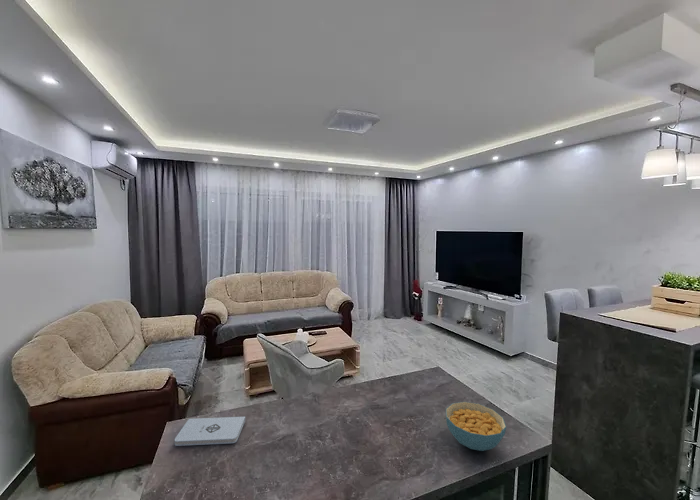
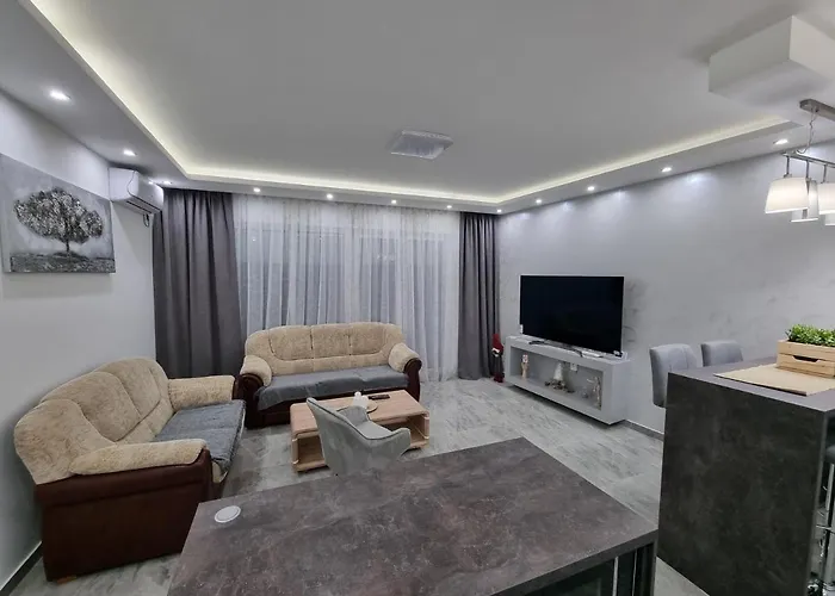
- cereal bowl (474, 430)
- notepad (211, 430)
